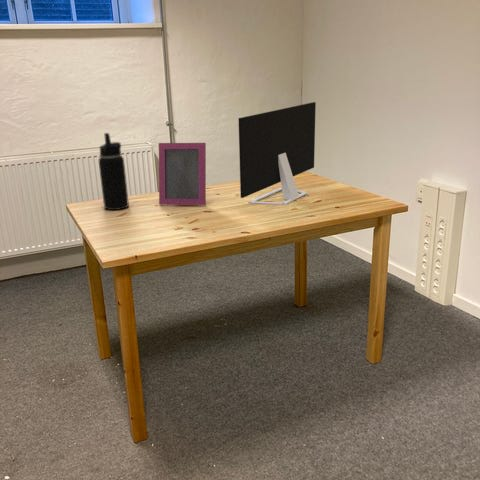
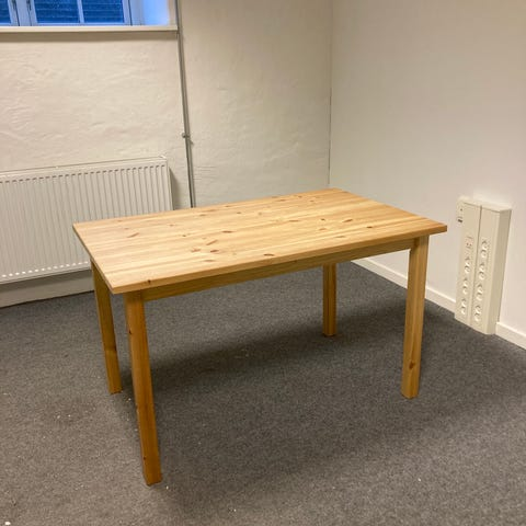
- monitor (281, 154)
- water bottle (113, 172)
- picture frame (183, 173)
